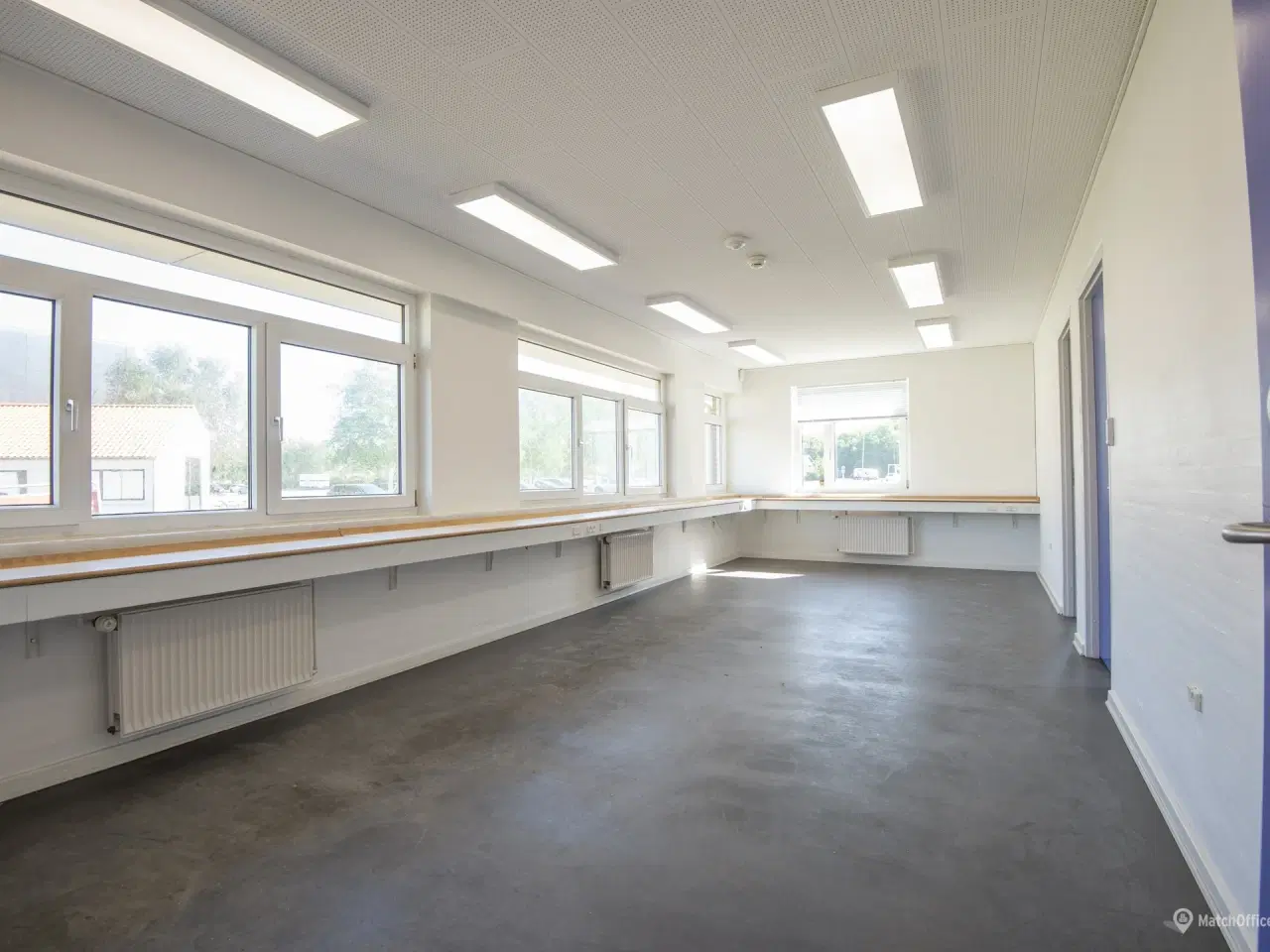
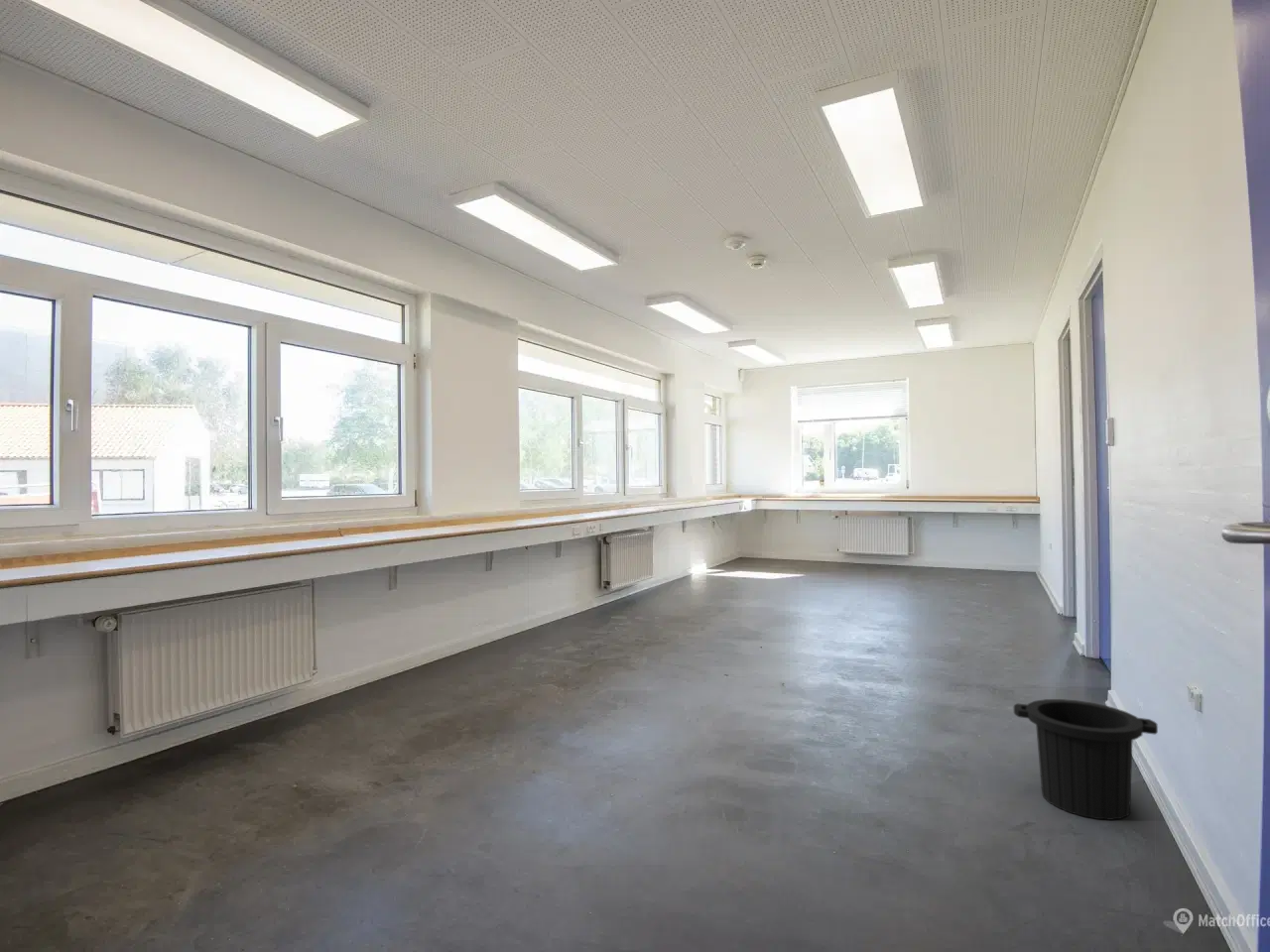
+ trash can (1083, 758)
